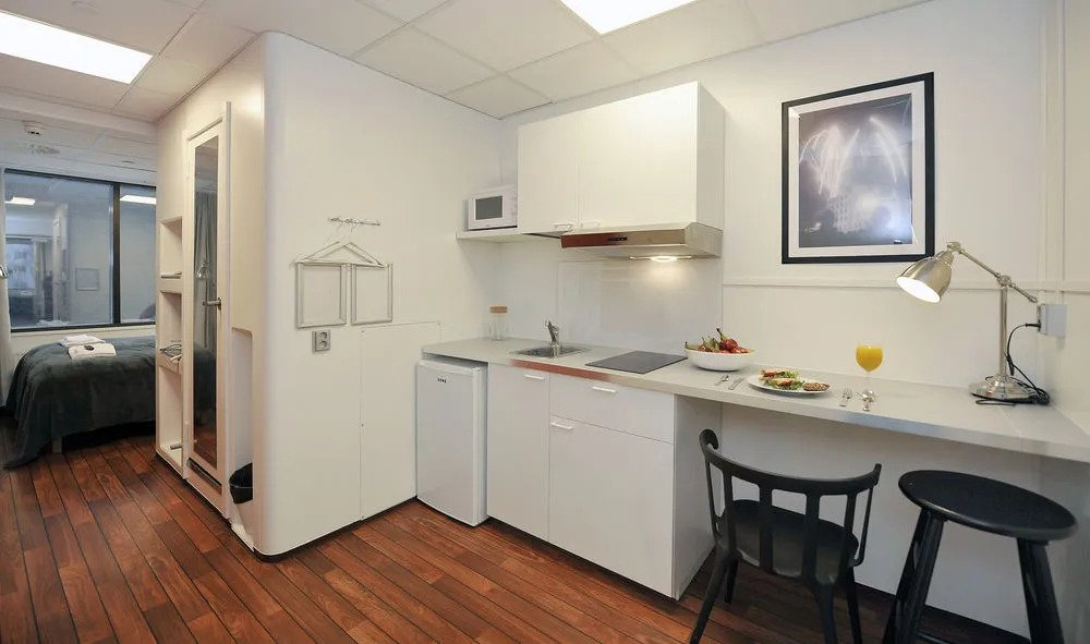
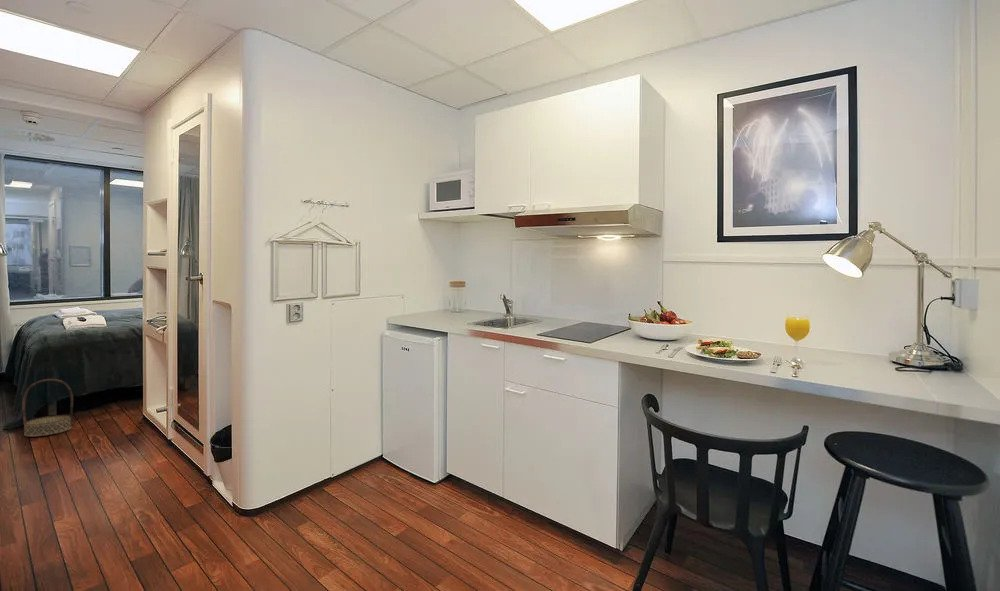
+ basket (48, 416)
